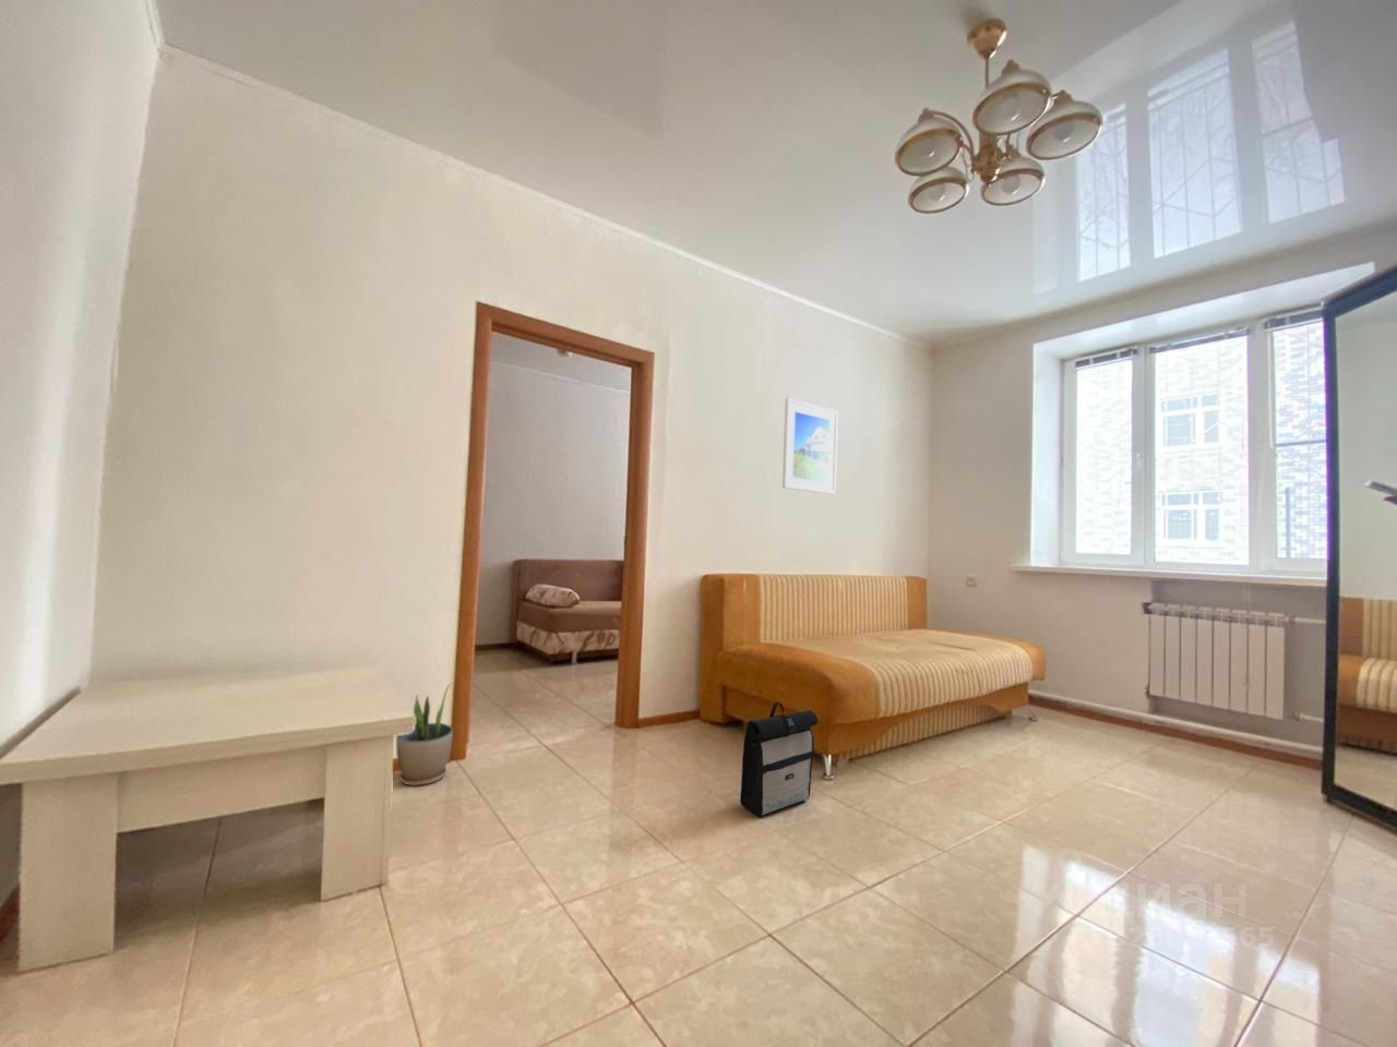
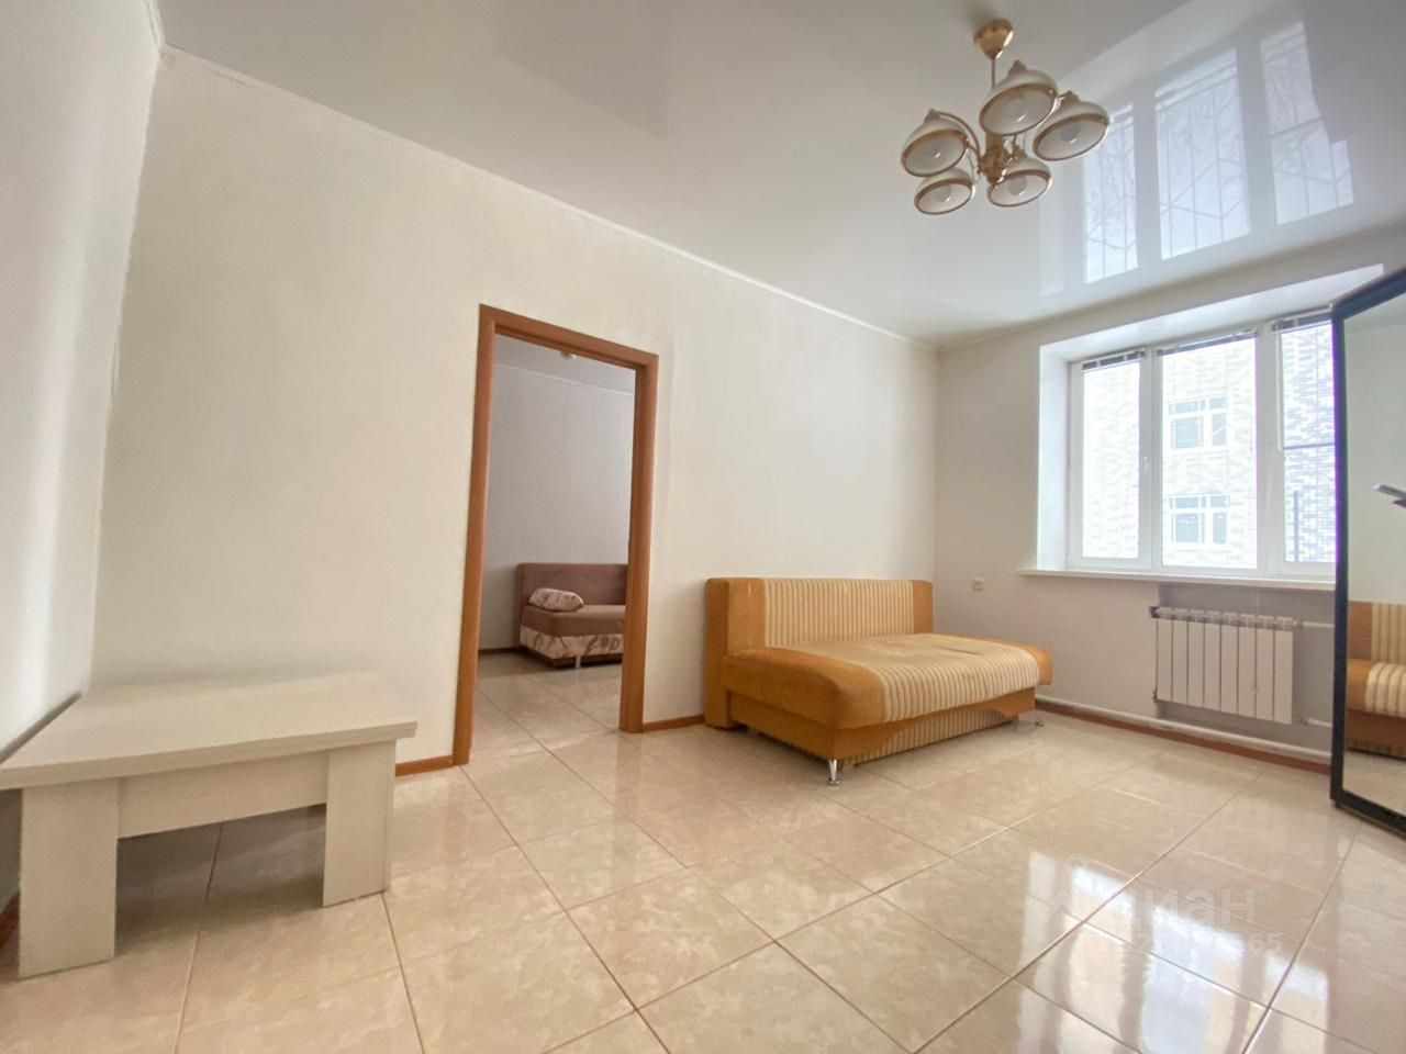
- potted plant (425, 729)
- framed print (811, 448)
- backpack (778, 753)
